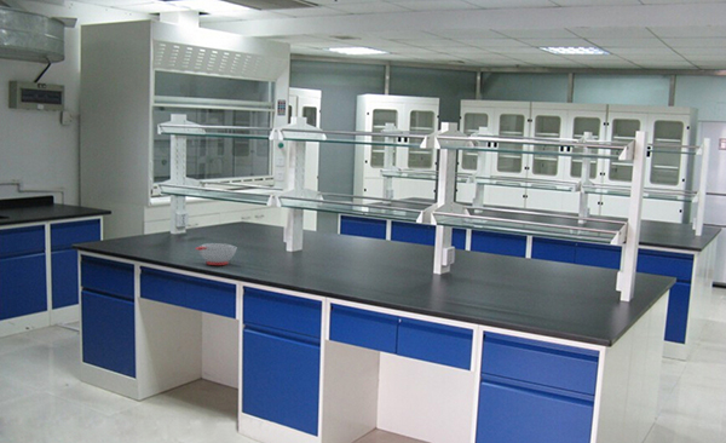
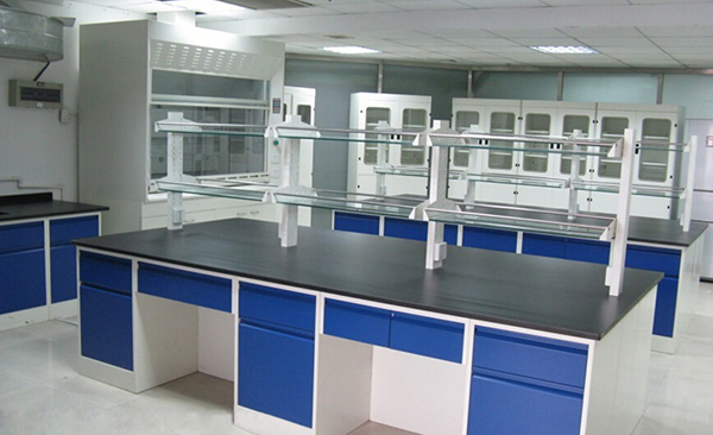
- soup bowl (215, 254)
